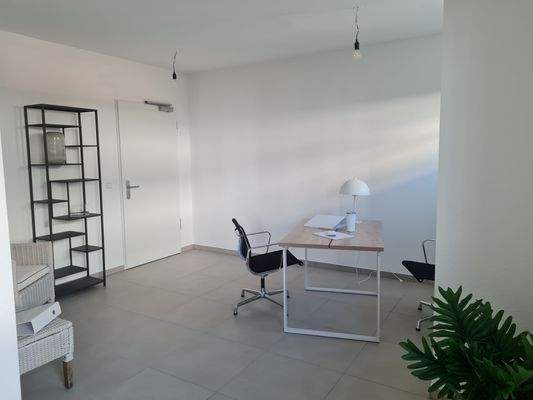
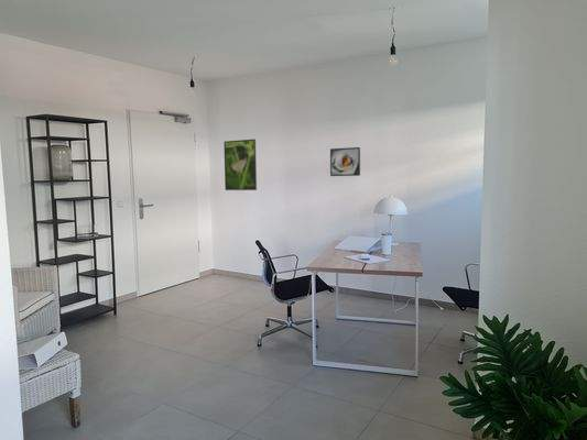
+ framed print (239, 165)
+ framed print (345, 162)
